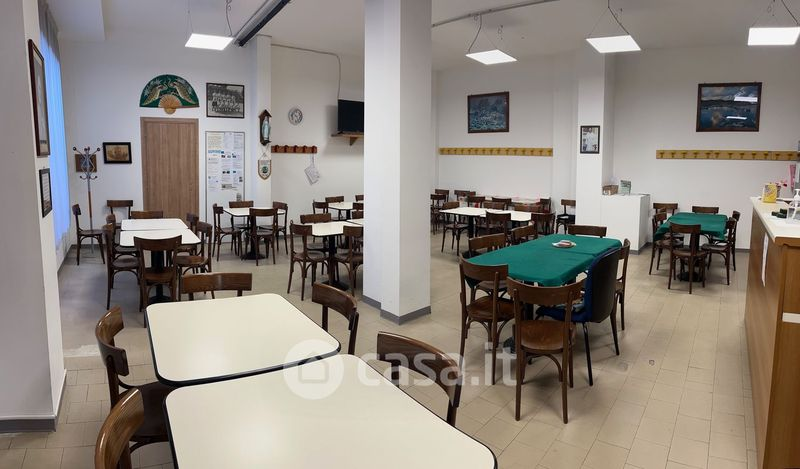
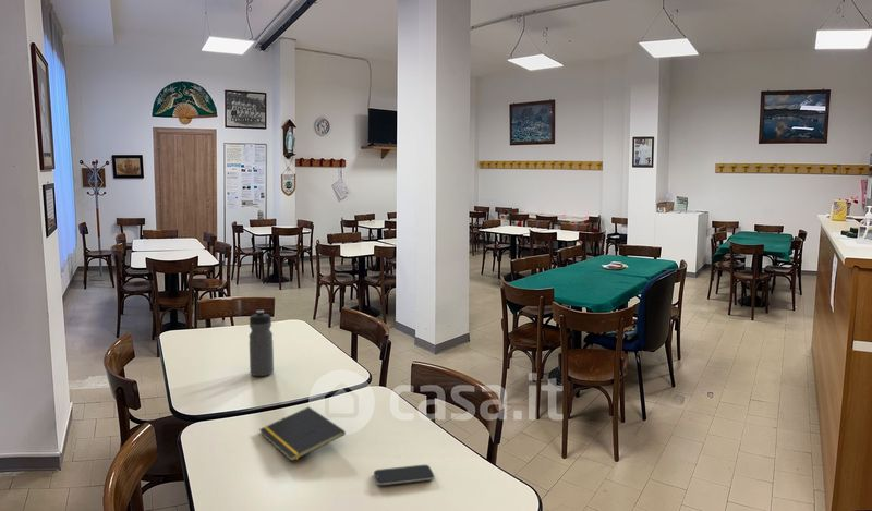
+ smartphone (403, 474)
+ notepad (301, 431)
+ water bottle (261, 341)
